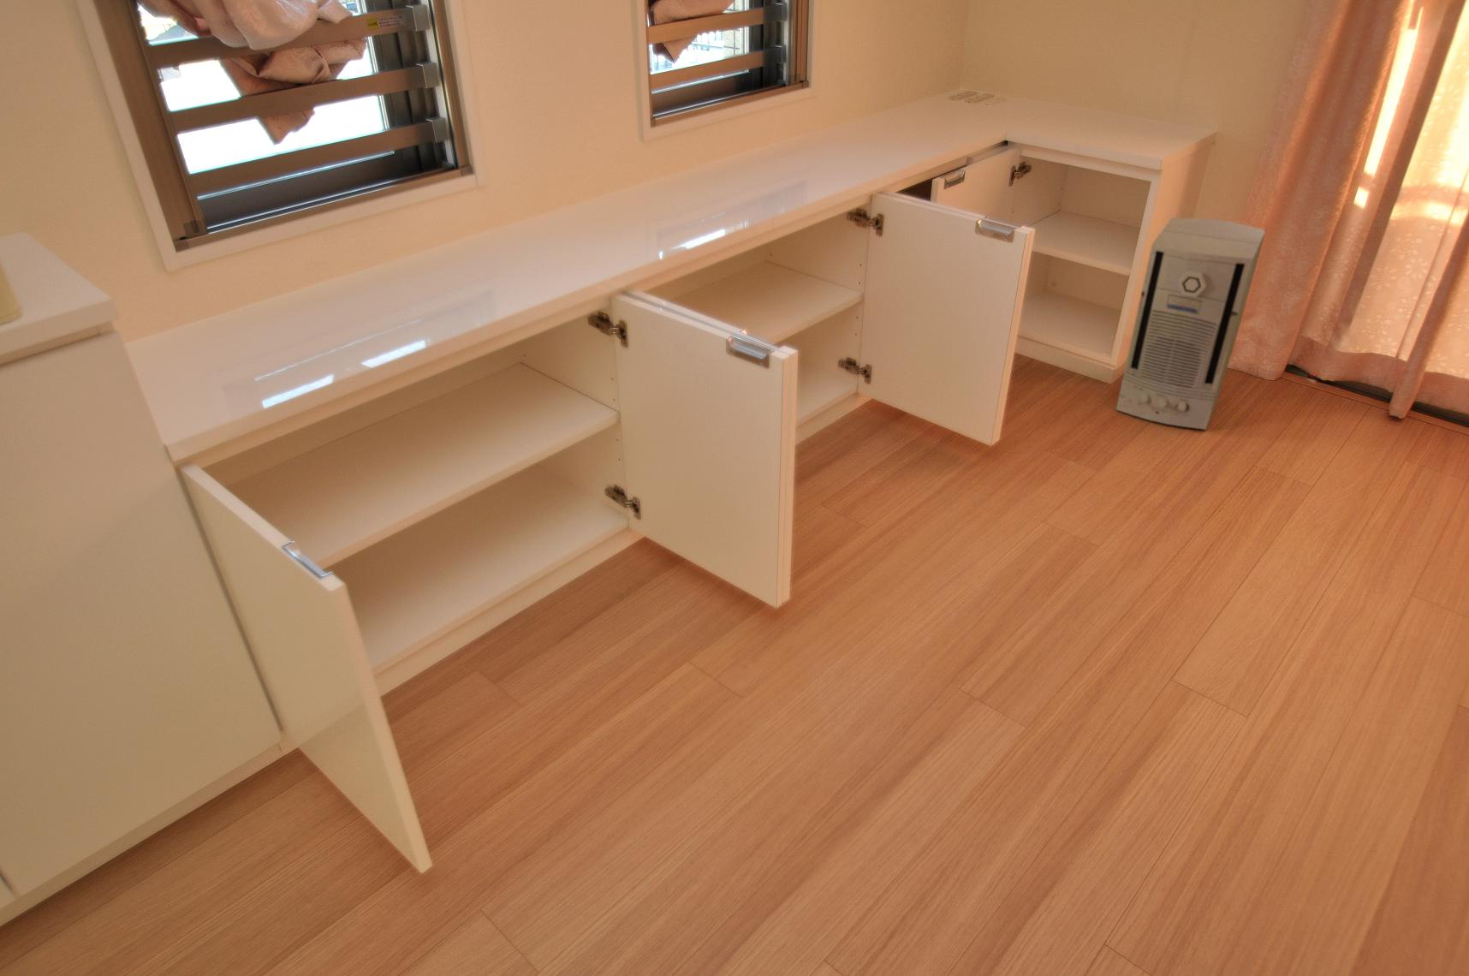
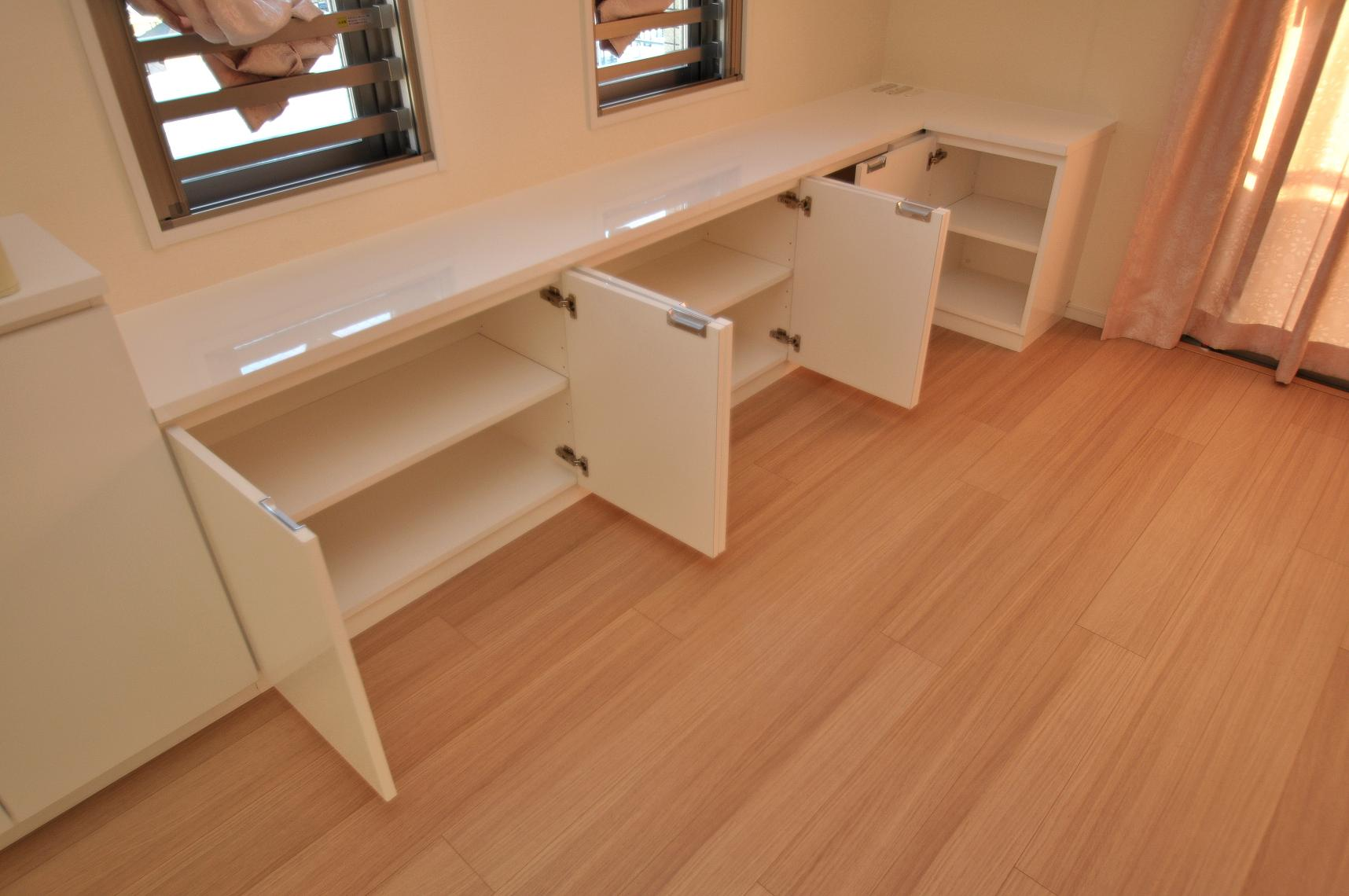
- air purifier (1188, 322)
